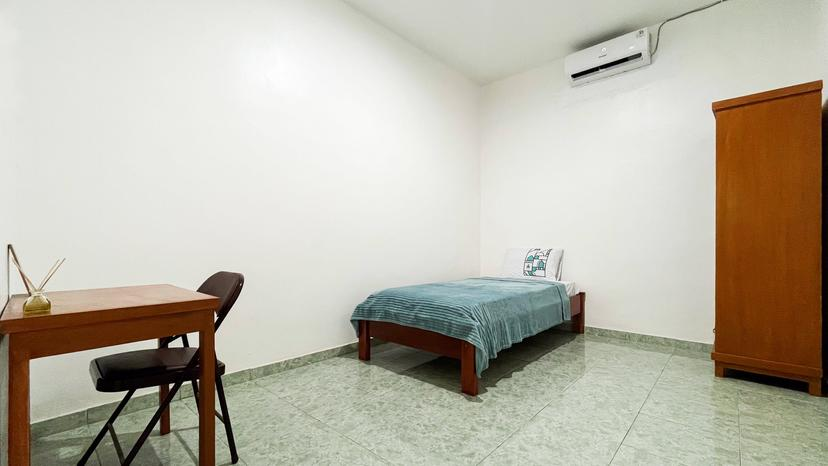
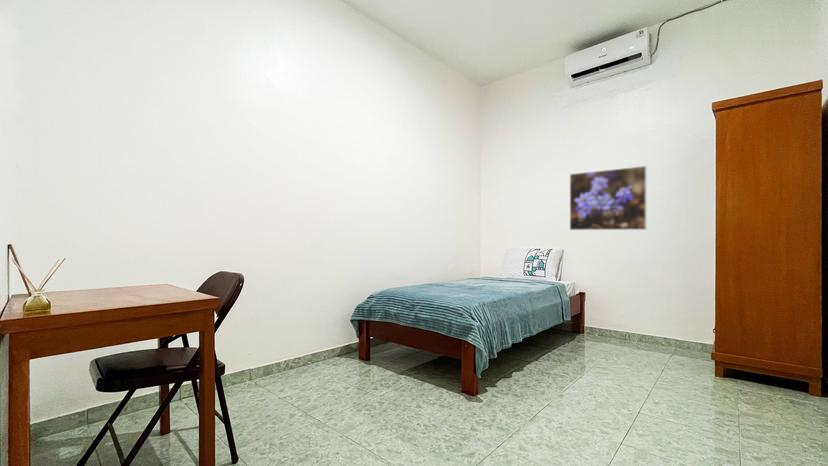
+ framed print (605, 200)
